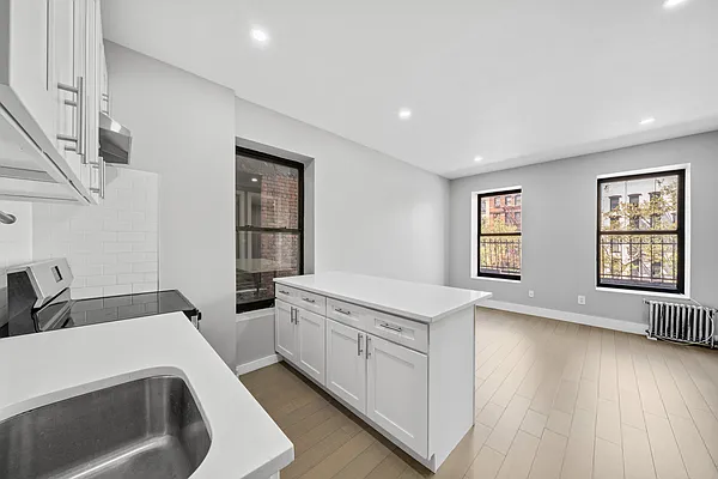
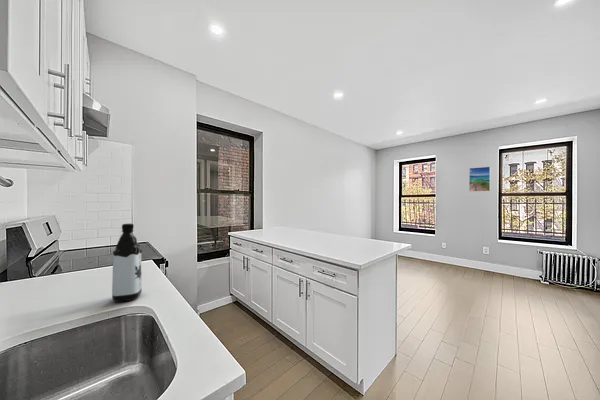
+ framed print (479, 179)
+ water bottle (127, 260)
